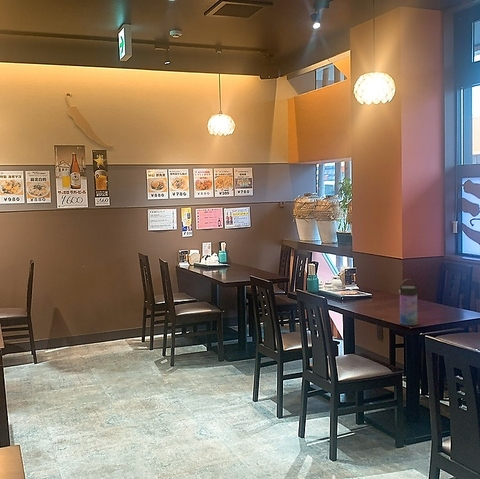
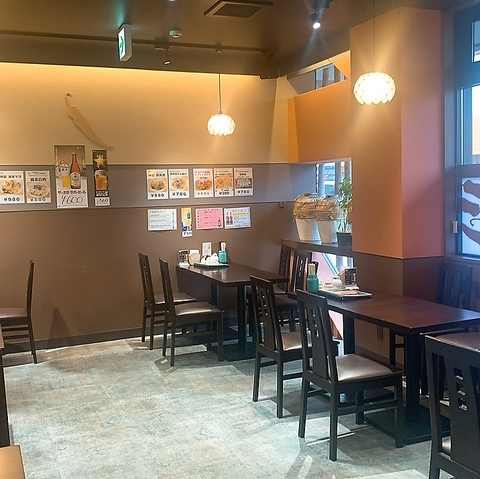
- water bottle (408, 301)
